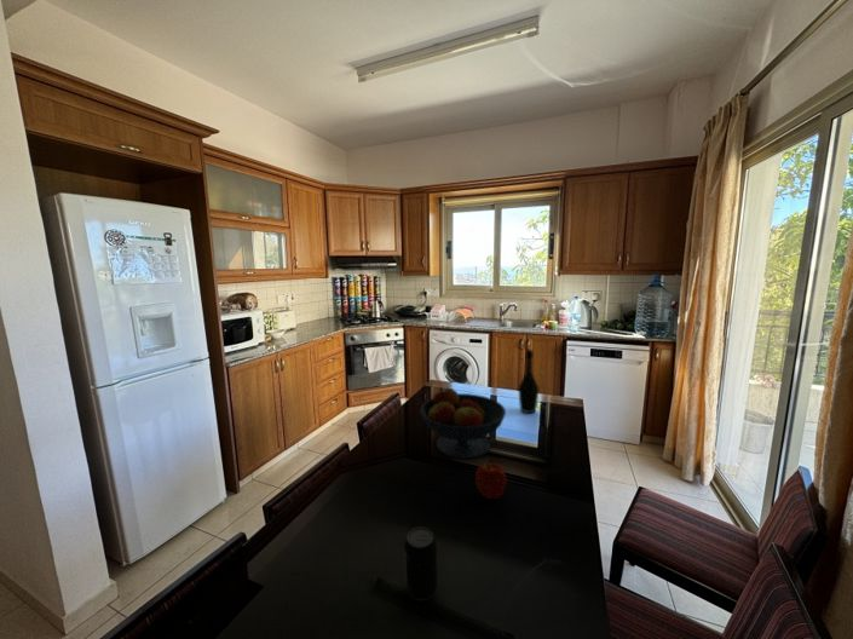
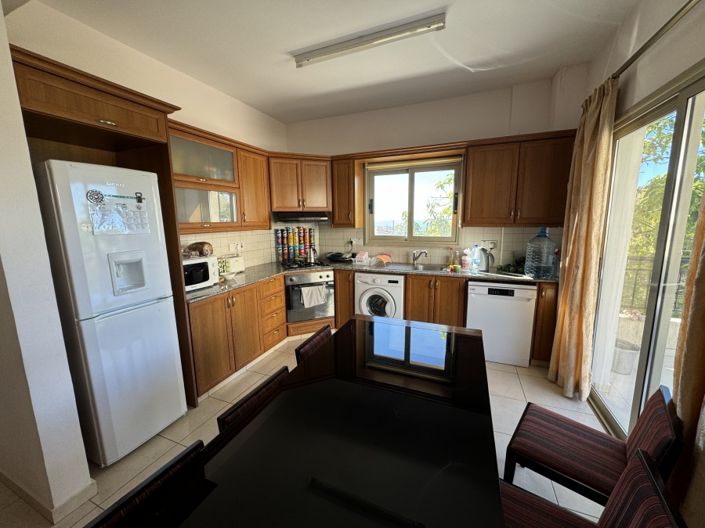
- fruit bowl (462, 420)
- apple (490, 479)
- wine bottle (529, 380)
- beverage can (420, 563)
